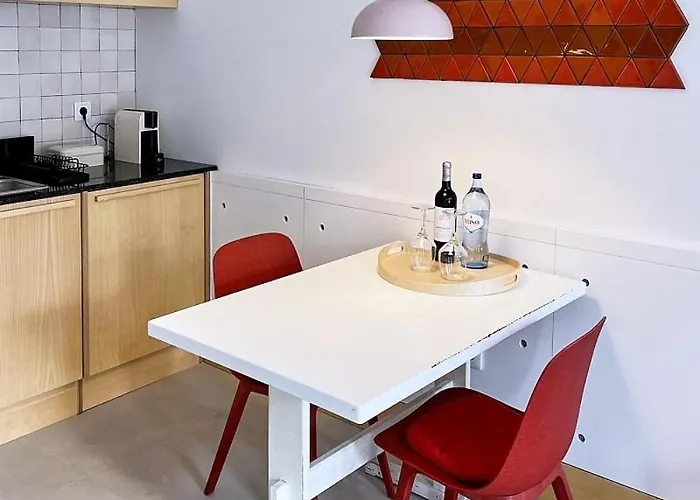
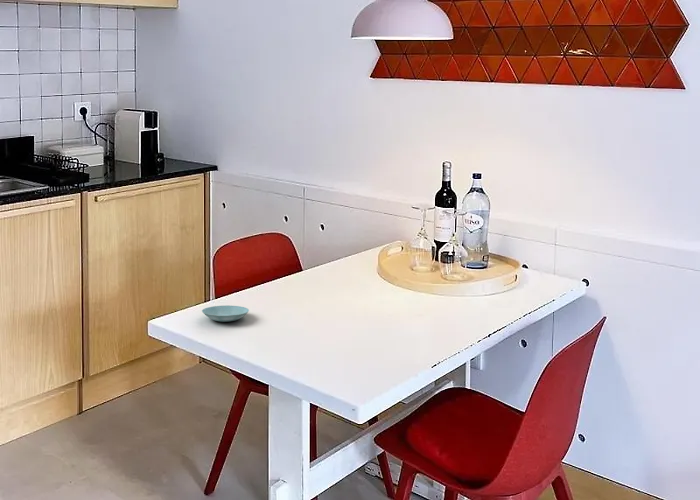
+ saucer (225, 314)
